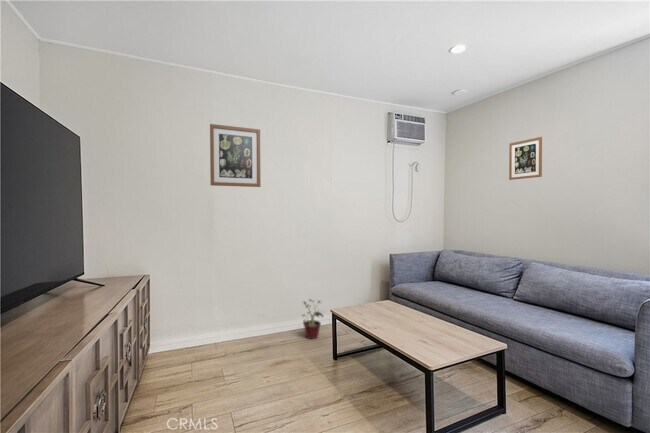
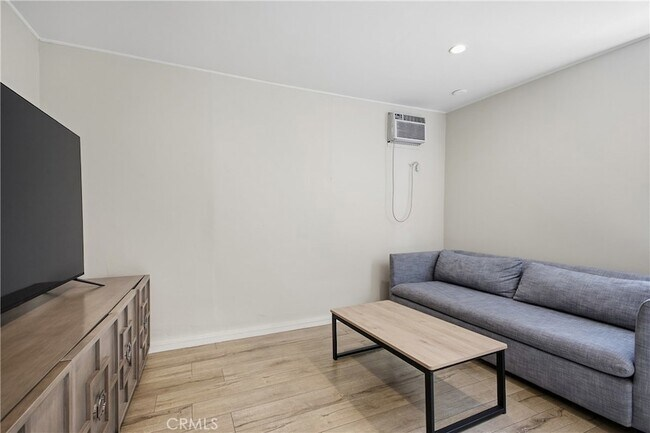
- potted plant (310, 315)
- wall art (236, 156)
- wall art (524, 159)
